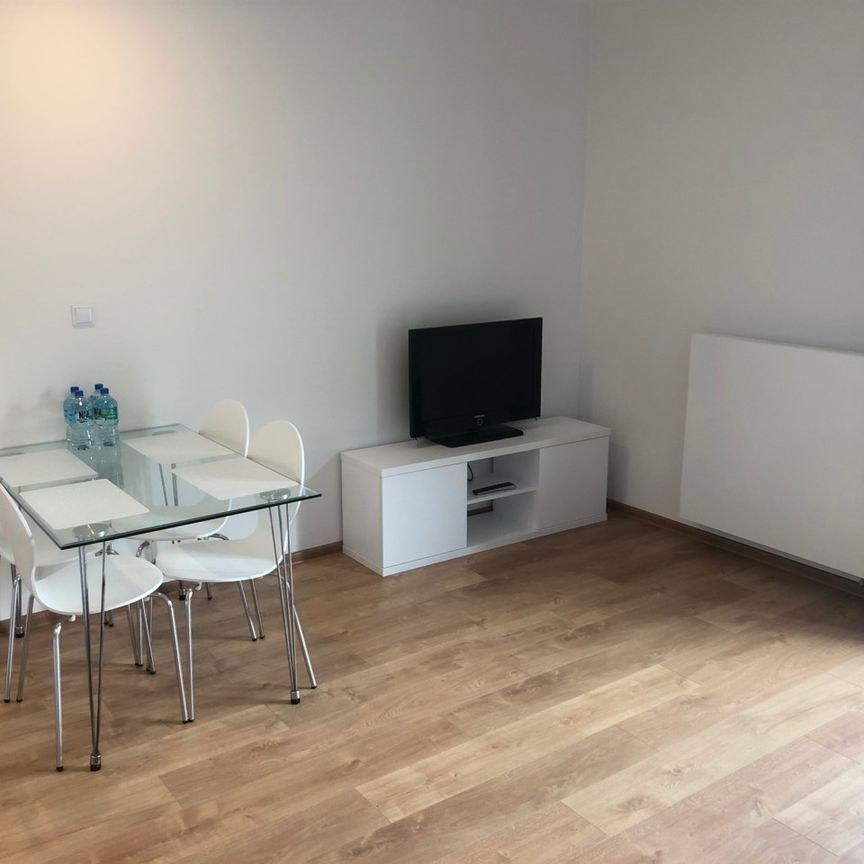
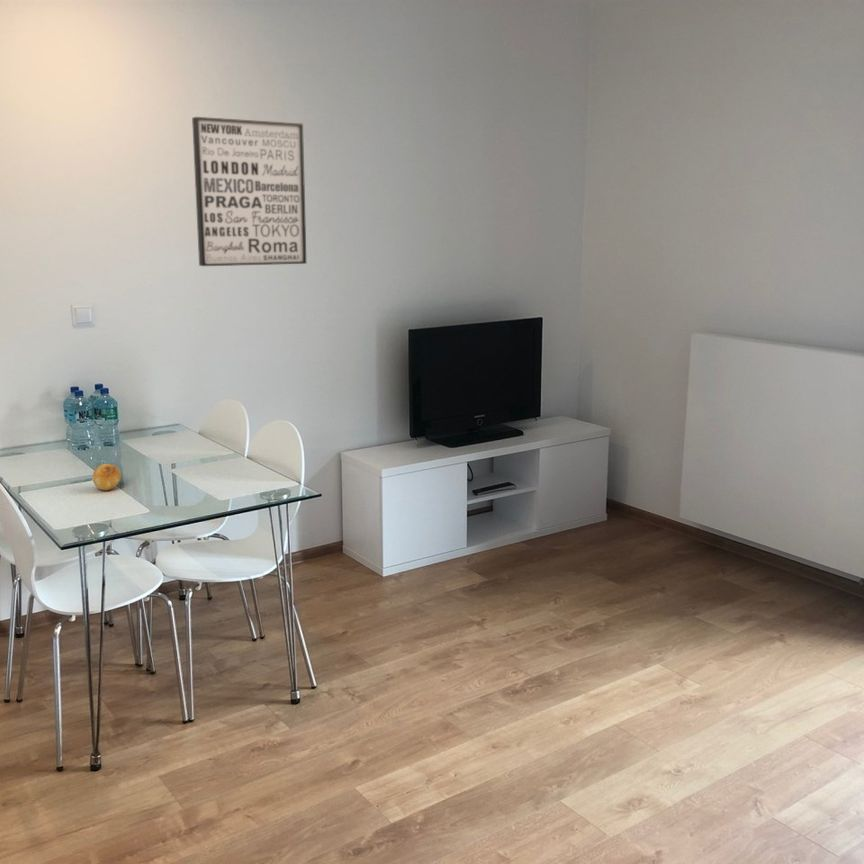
+ wall art (251, 193)
+ fruit (106, 476)
